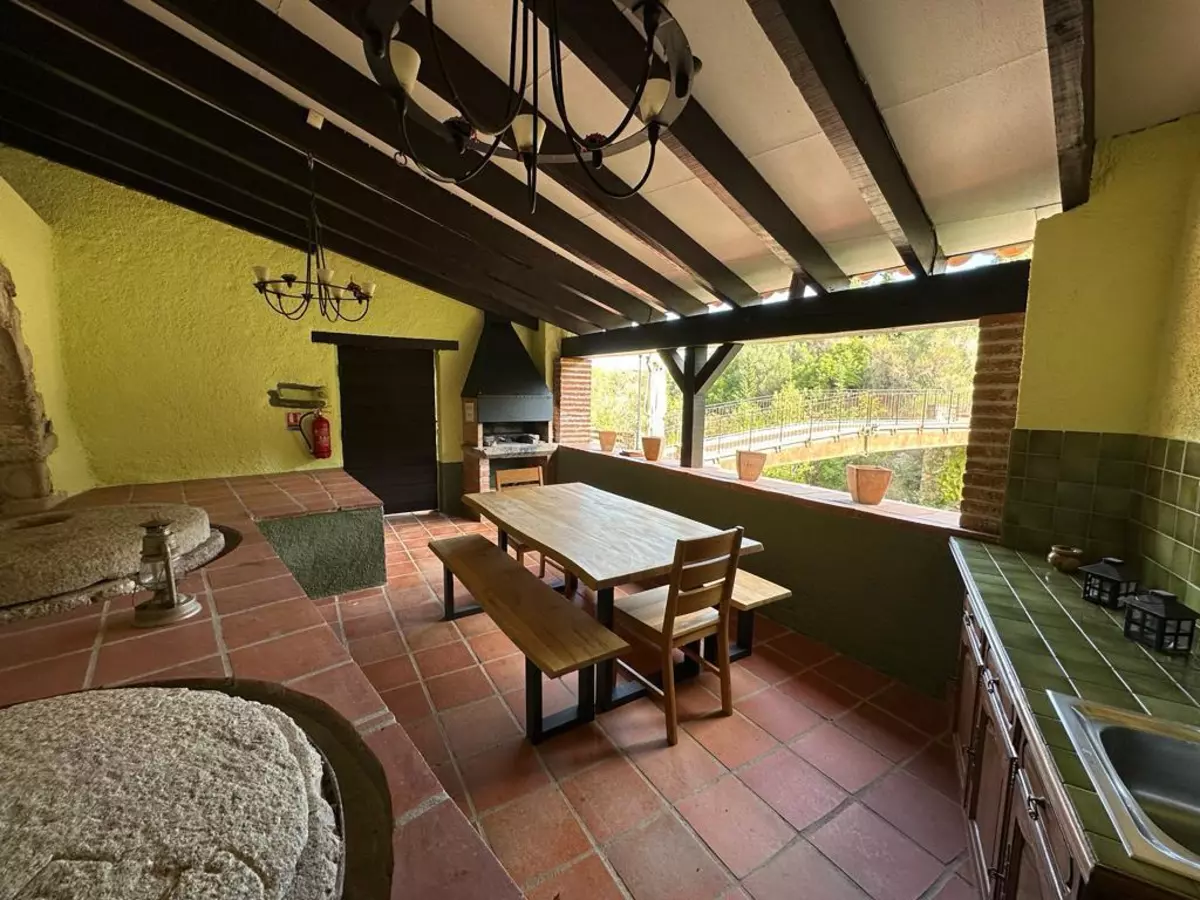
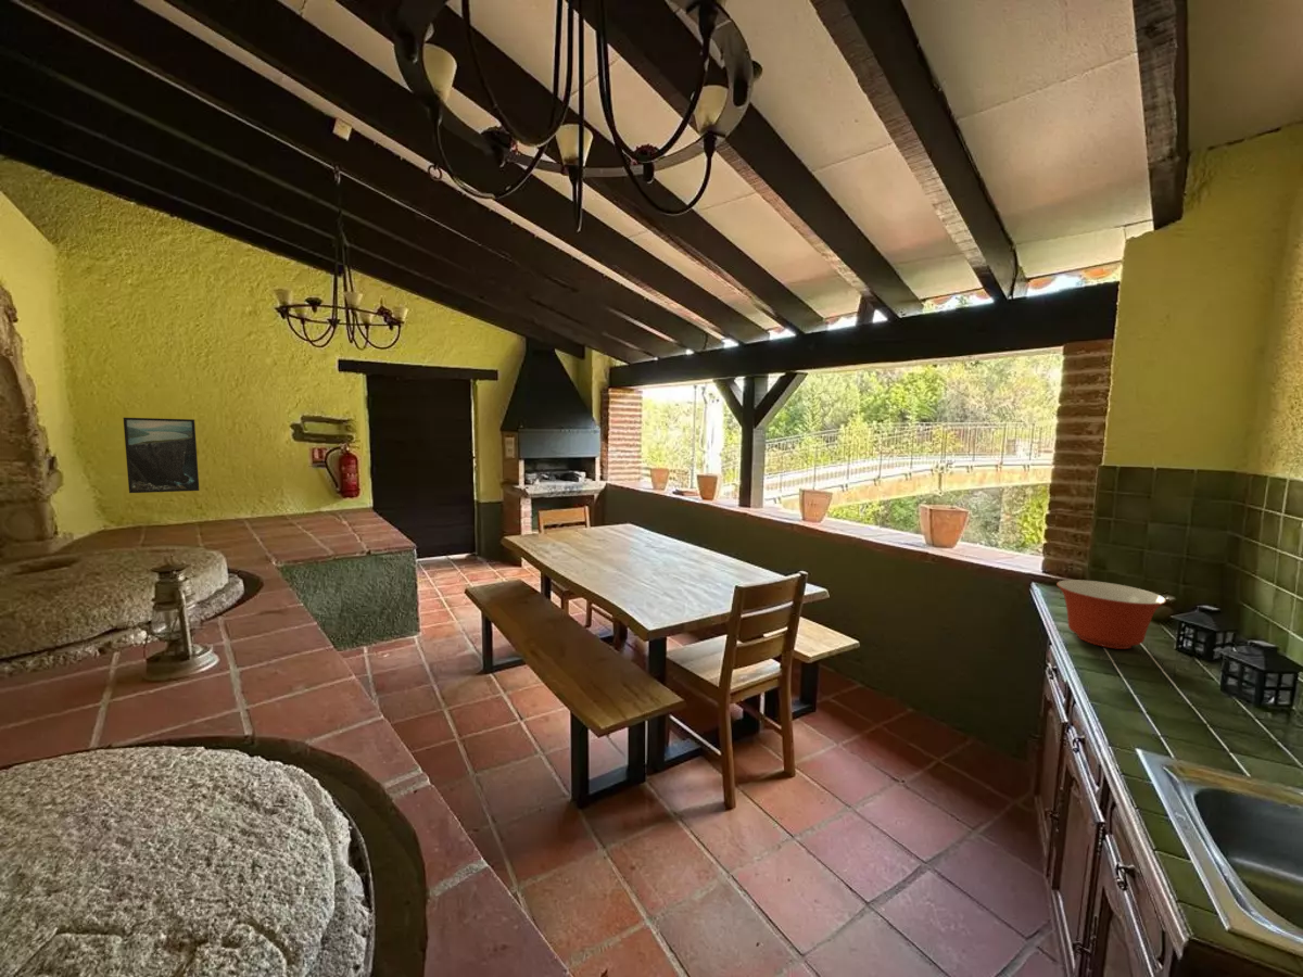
+ mixing bowl (1105, 616)
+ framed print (162, 455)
